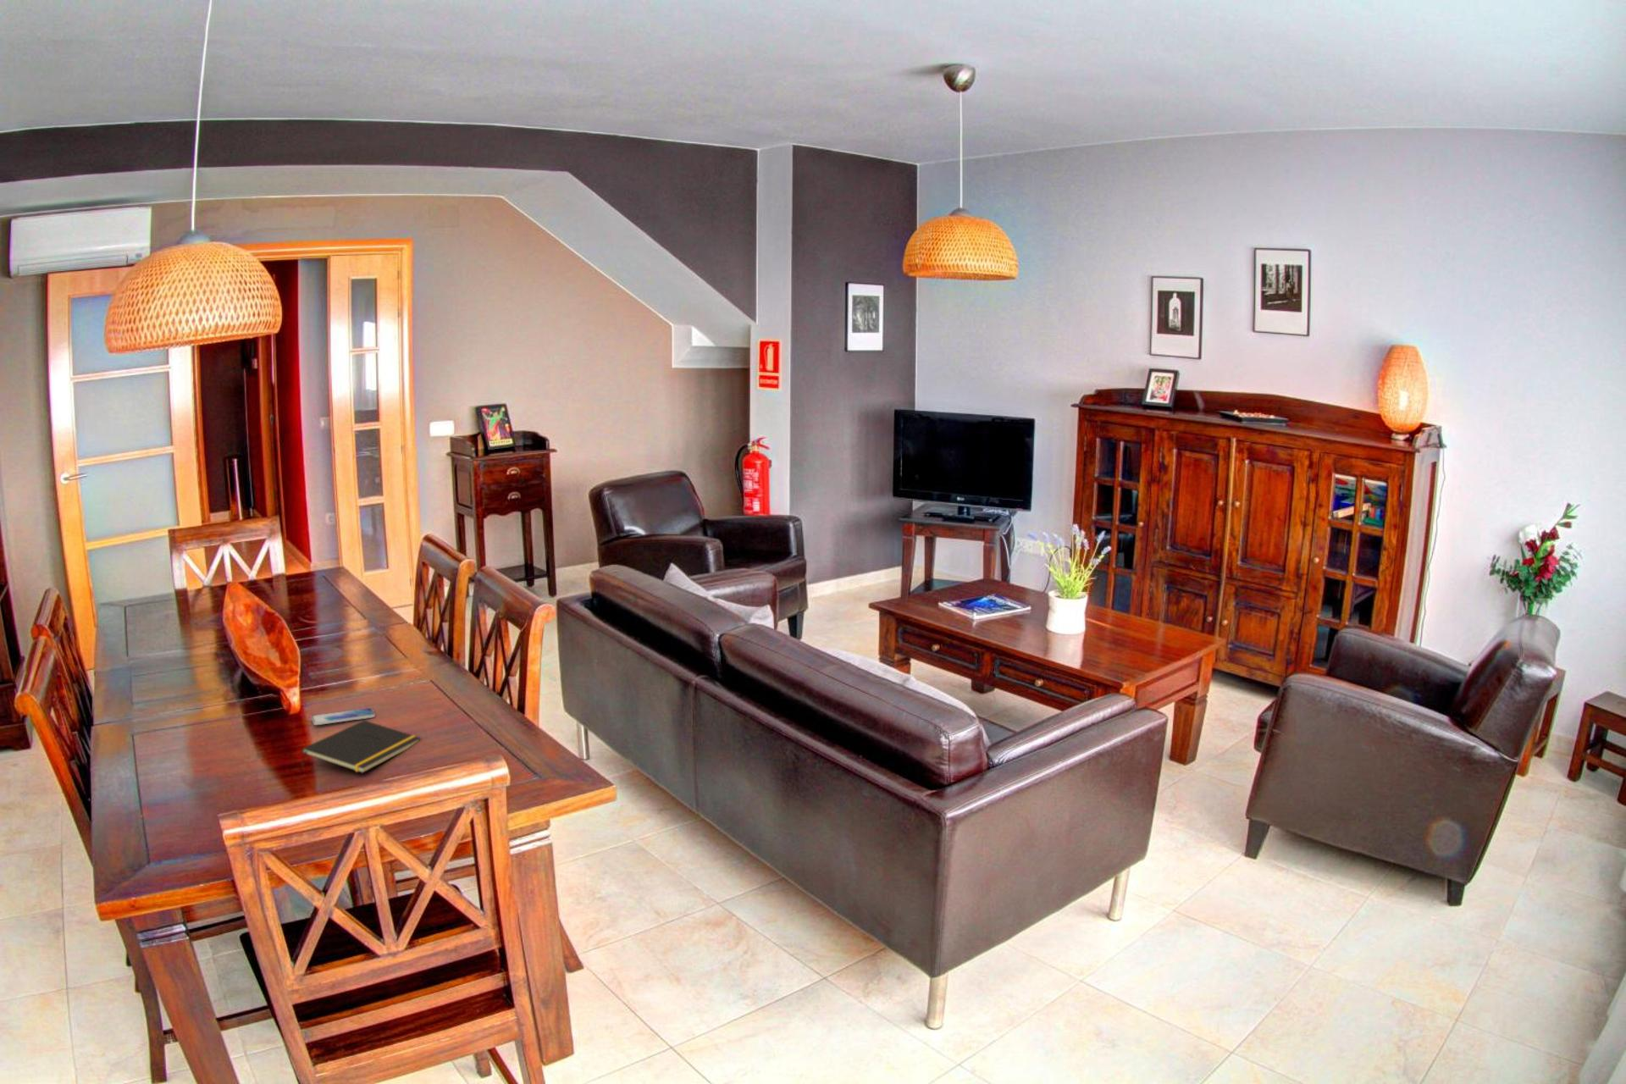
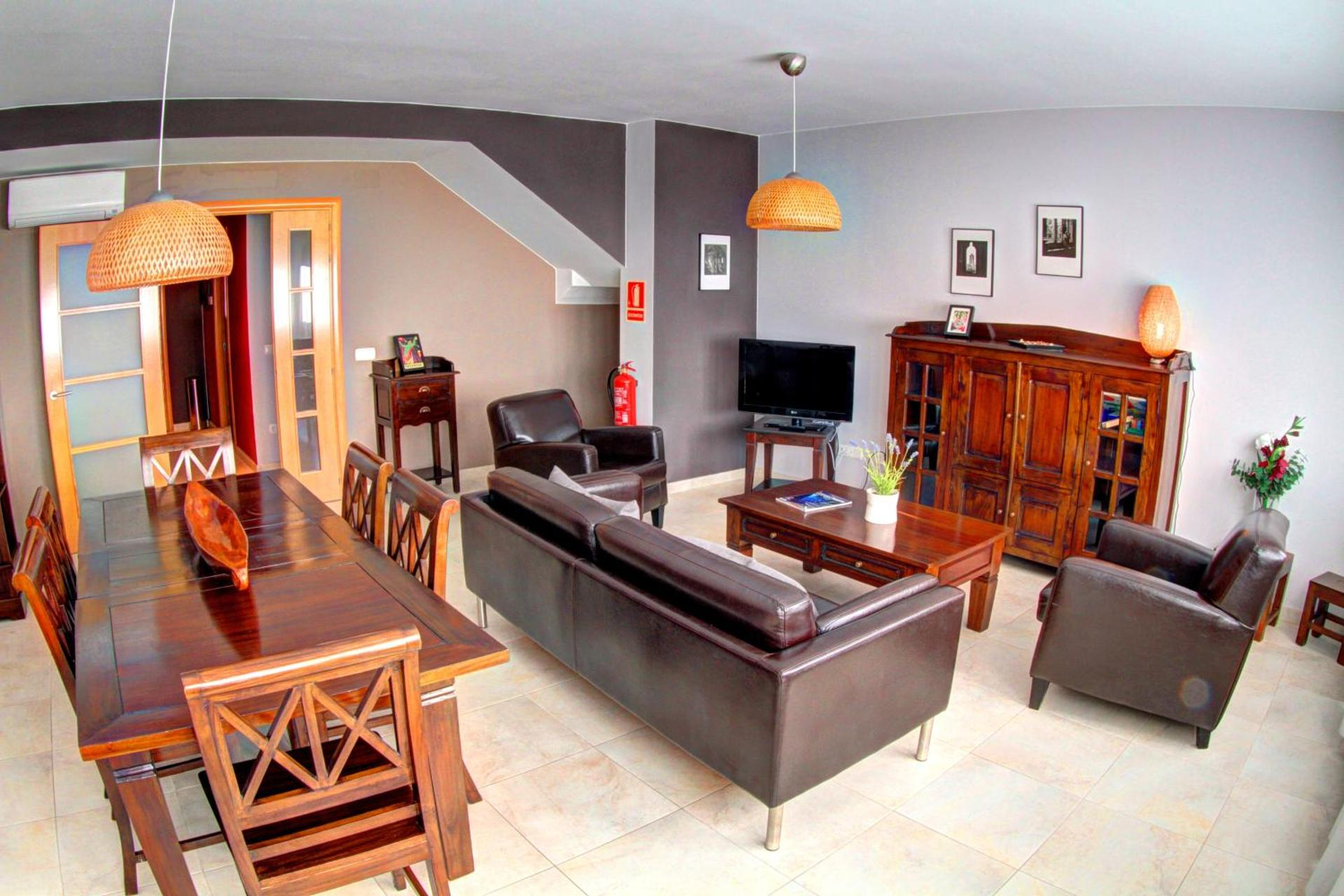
- smartphone (344, 716)
- notepad (363, 745)
